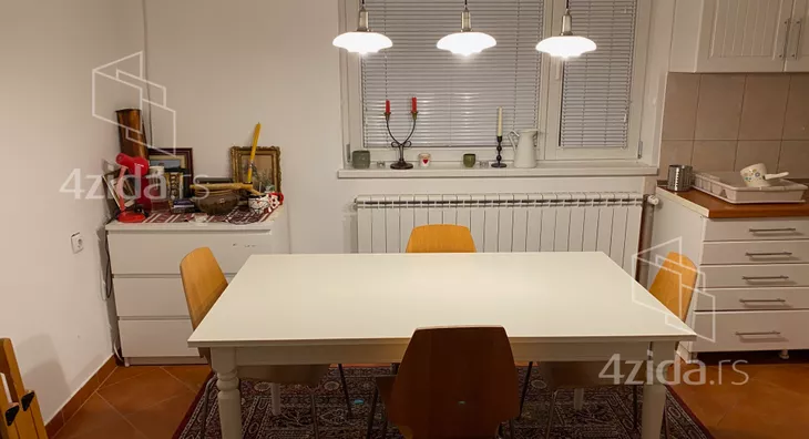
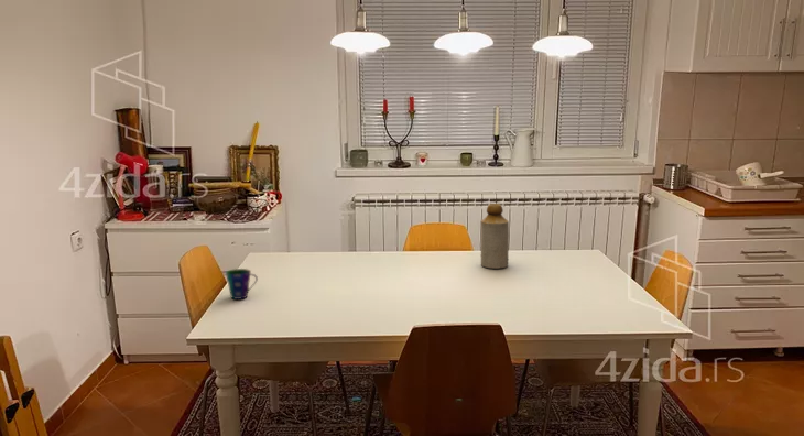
+ cup (242, 284)
+ bottle (495, 235)
